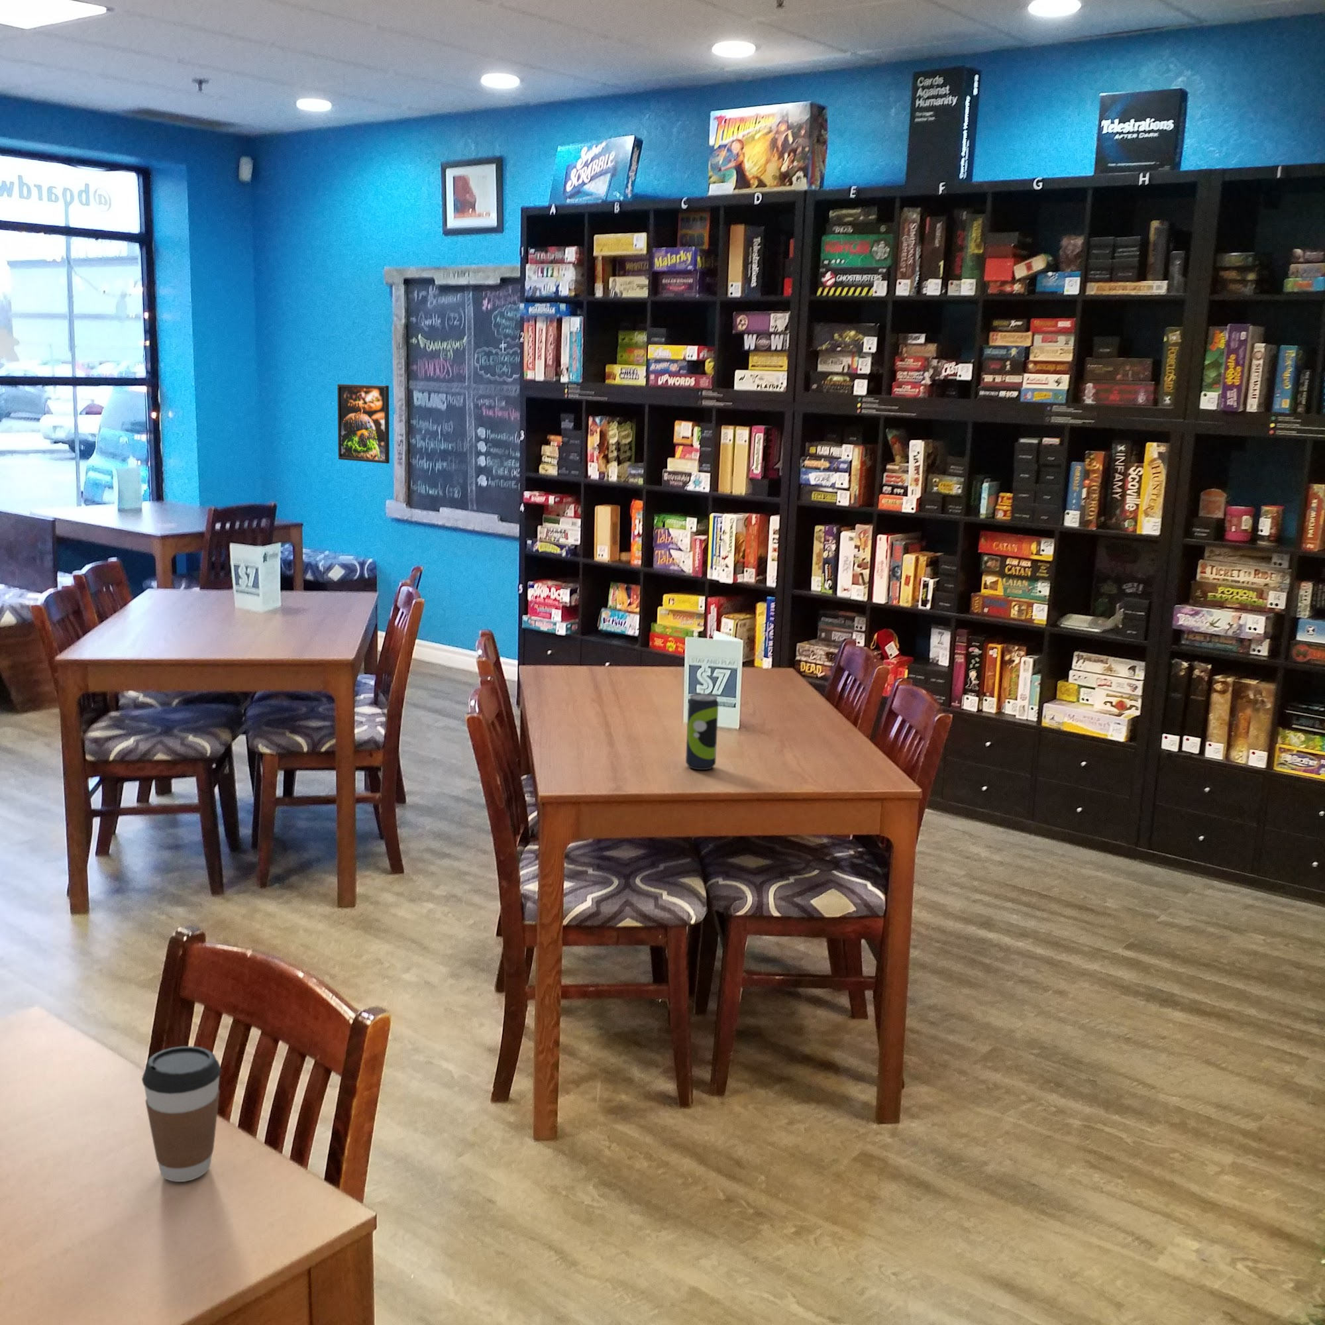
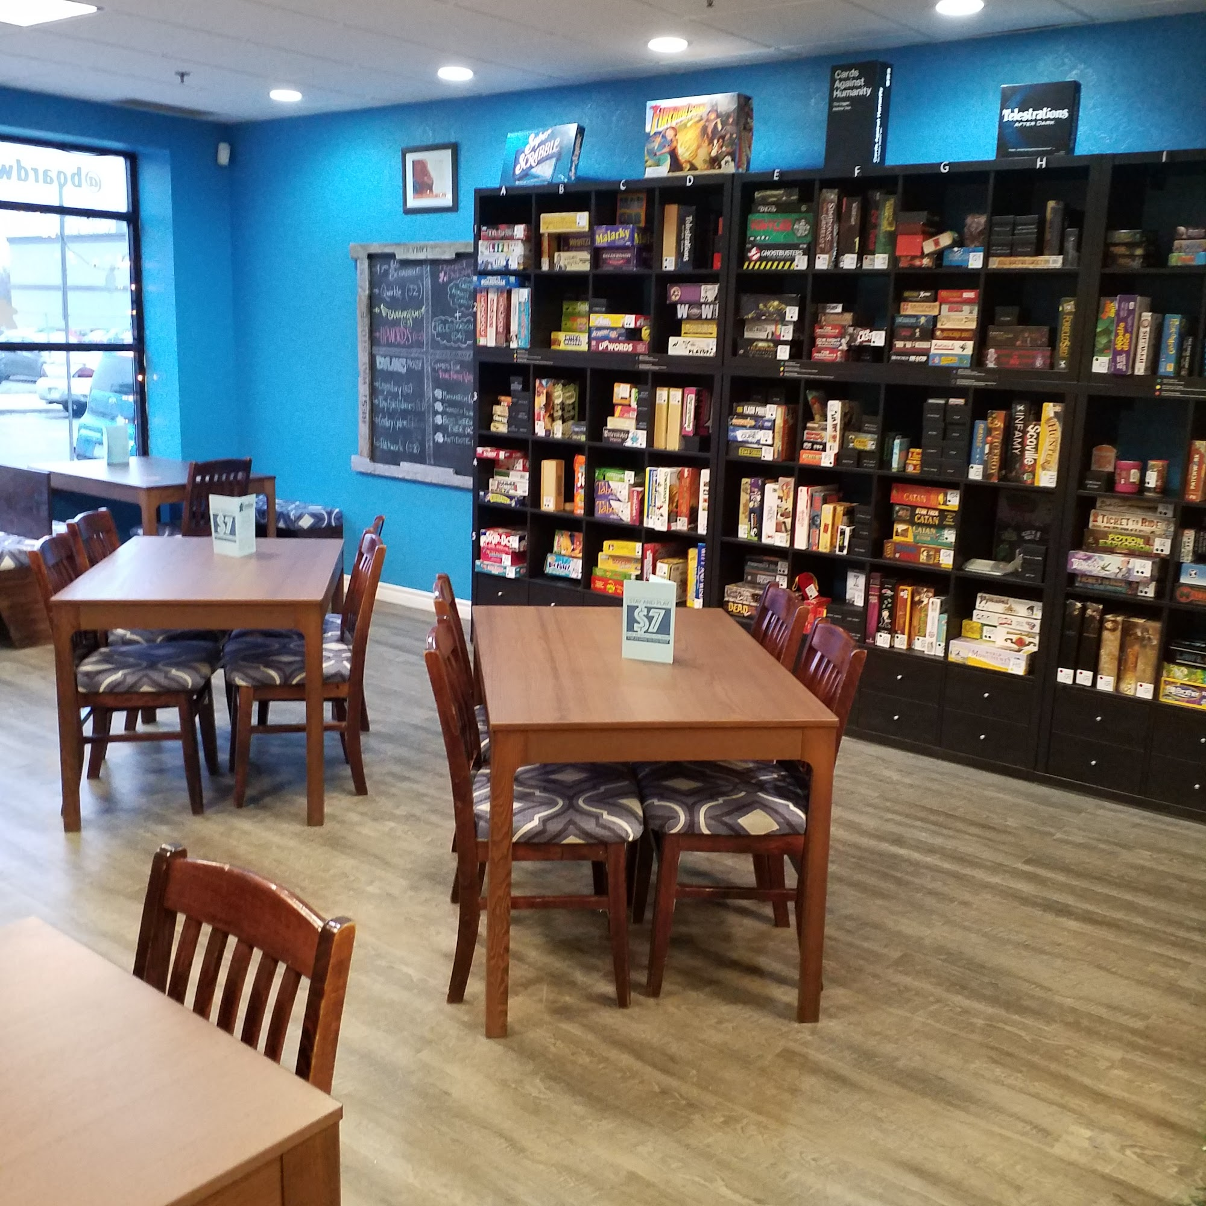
- beverage can (701, 732)
- coffee cup (183, 1114)
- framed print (363, 422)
